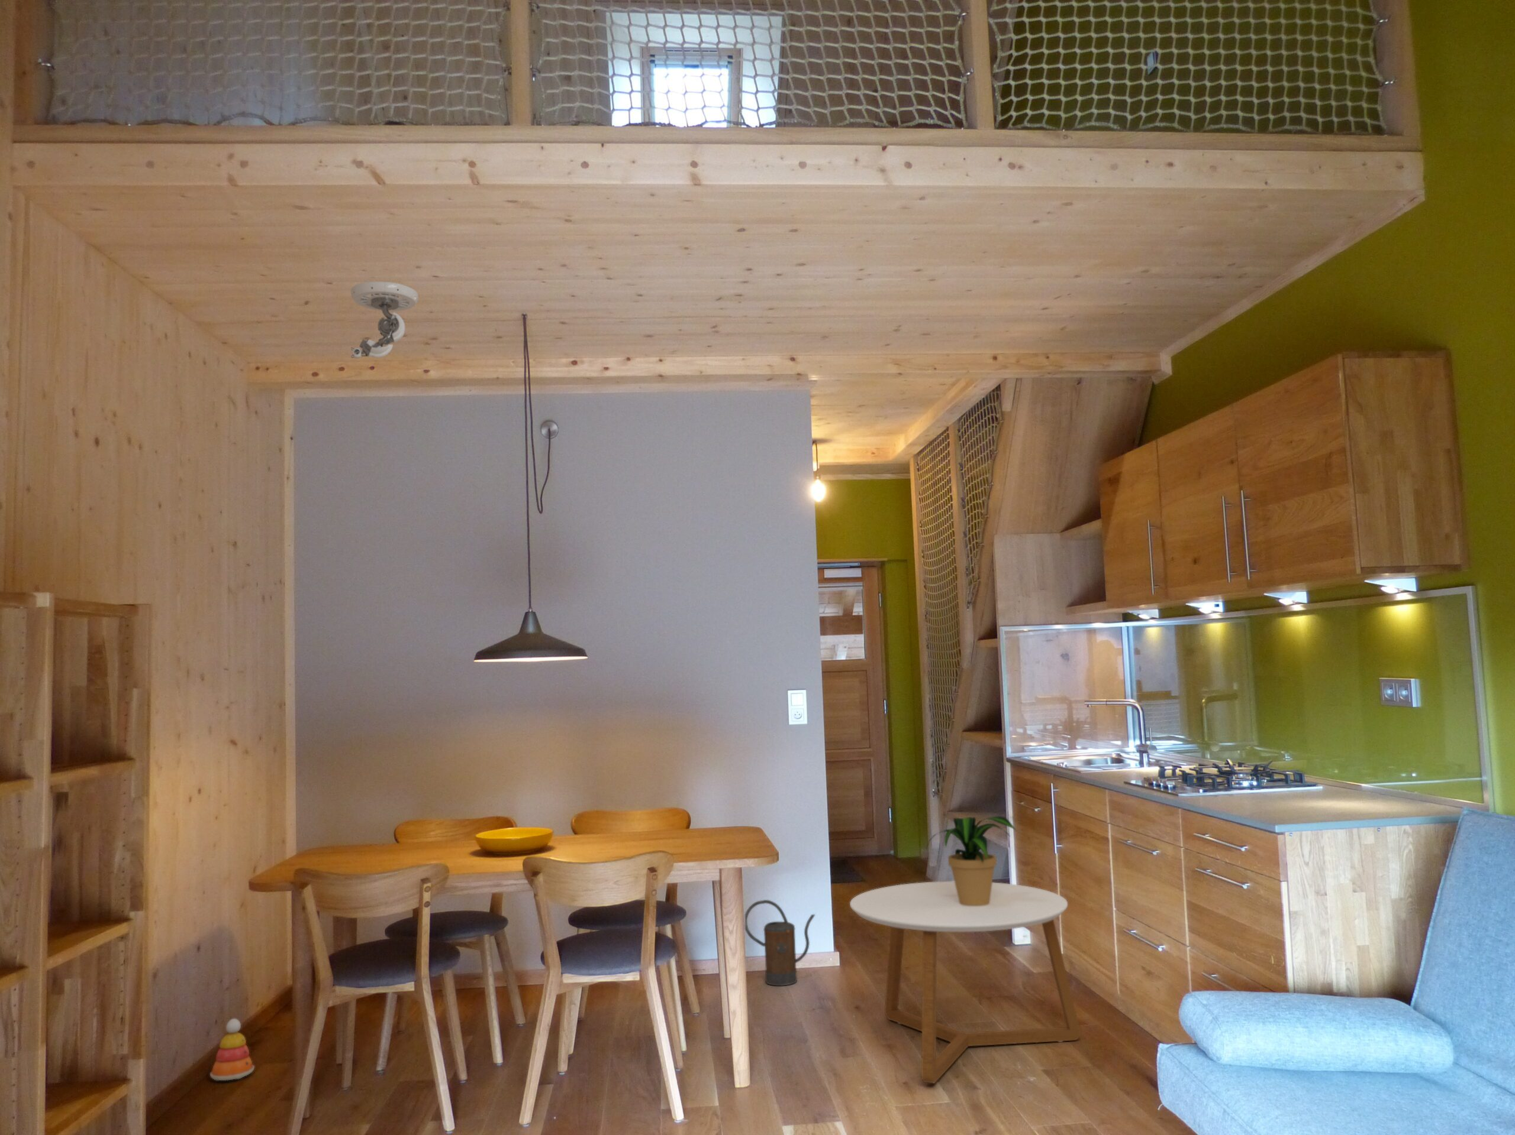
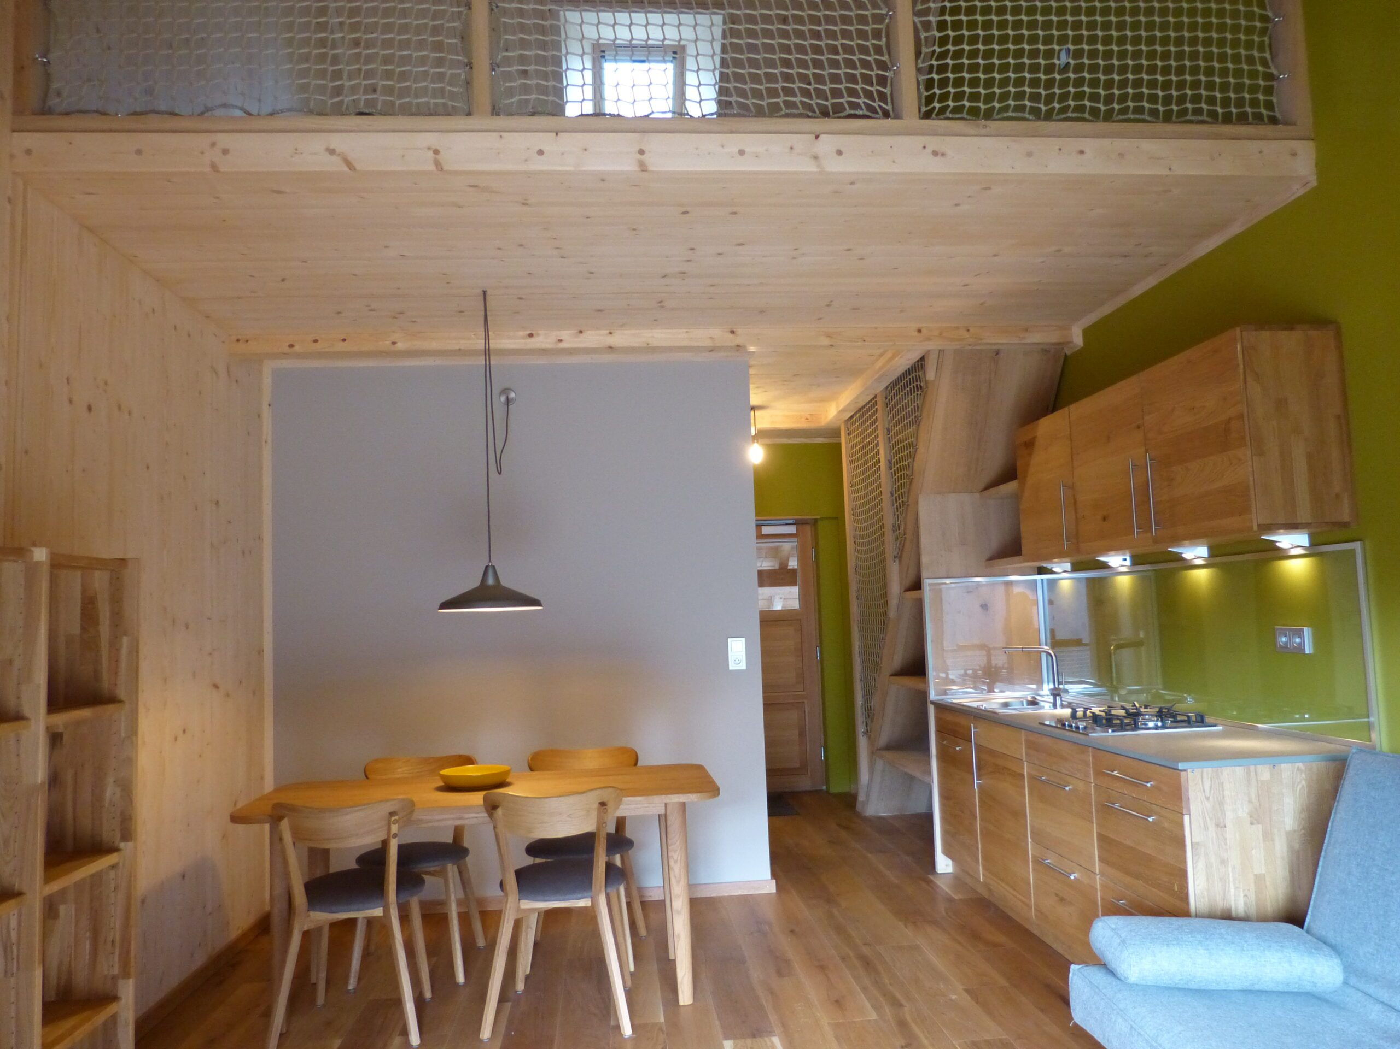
- watering can (780, 939)
- potted plant (972, 857)
- coffee table (935, 973)
- security camera (384, 324)
- stacking toy (233, 1048)
